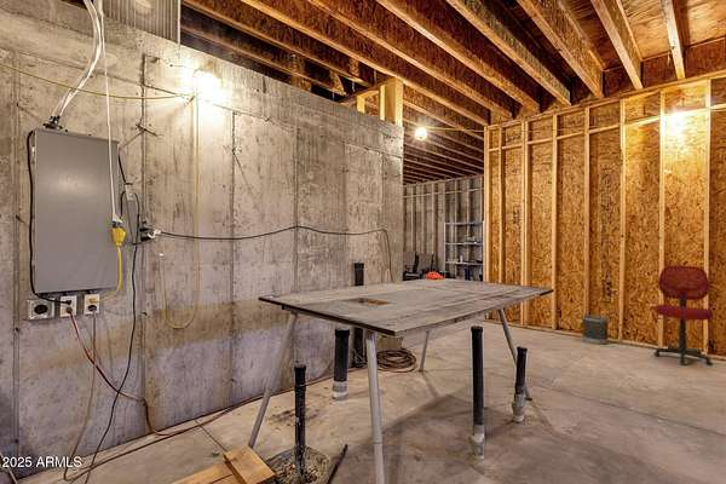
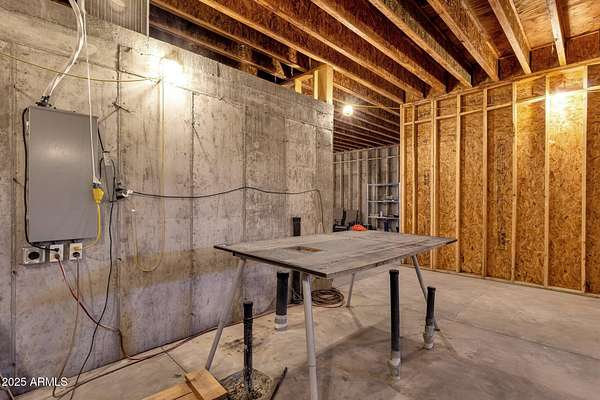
- wastebasket (594, 329)
- chair (682, 312)
